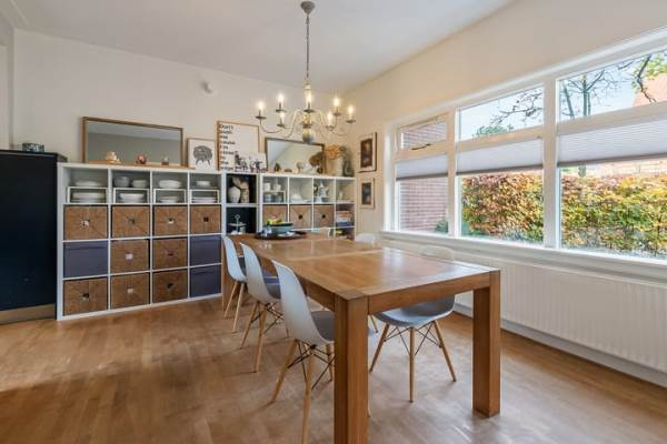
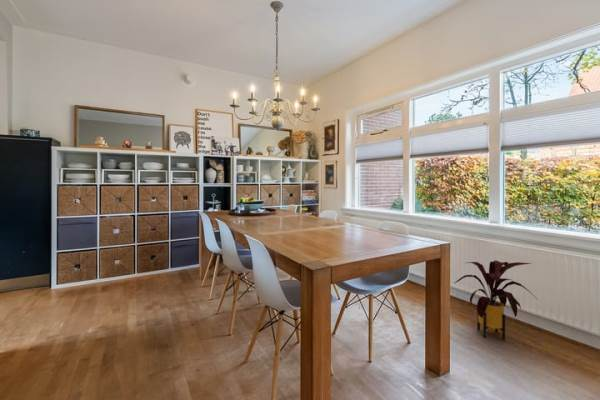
+ house plant (491, 295)
